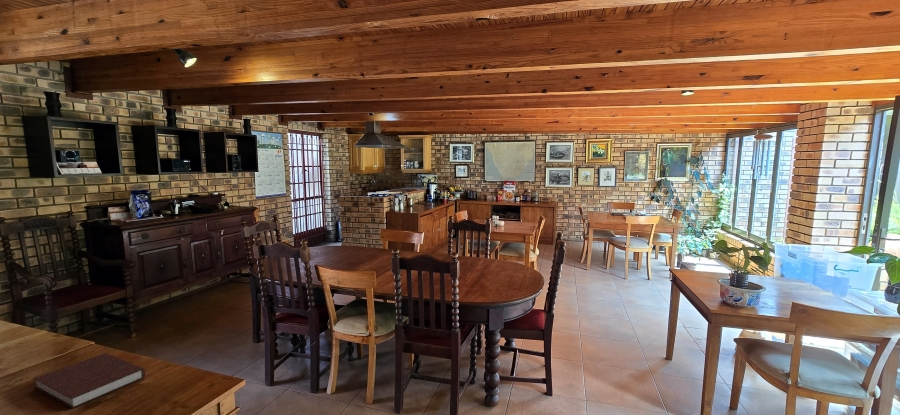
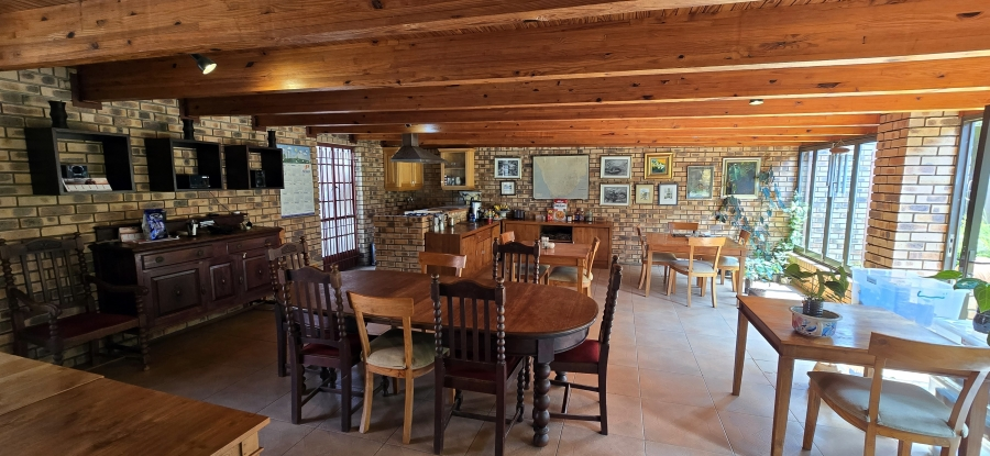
- notebook (90, 377)
